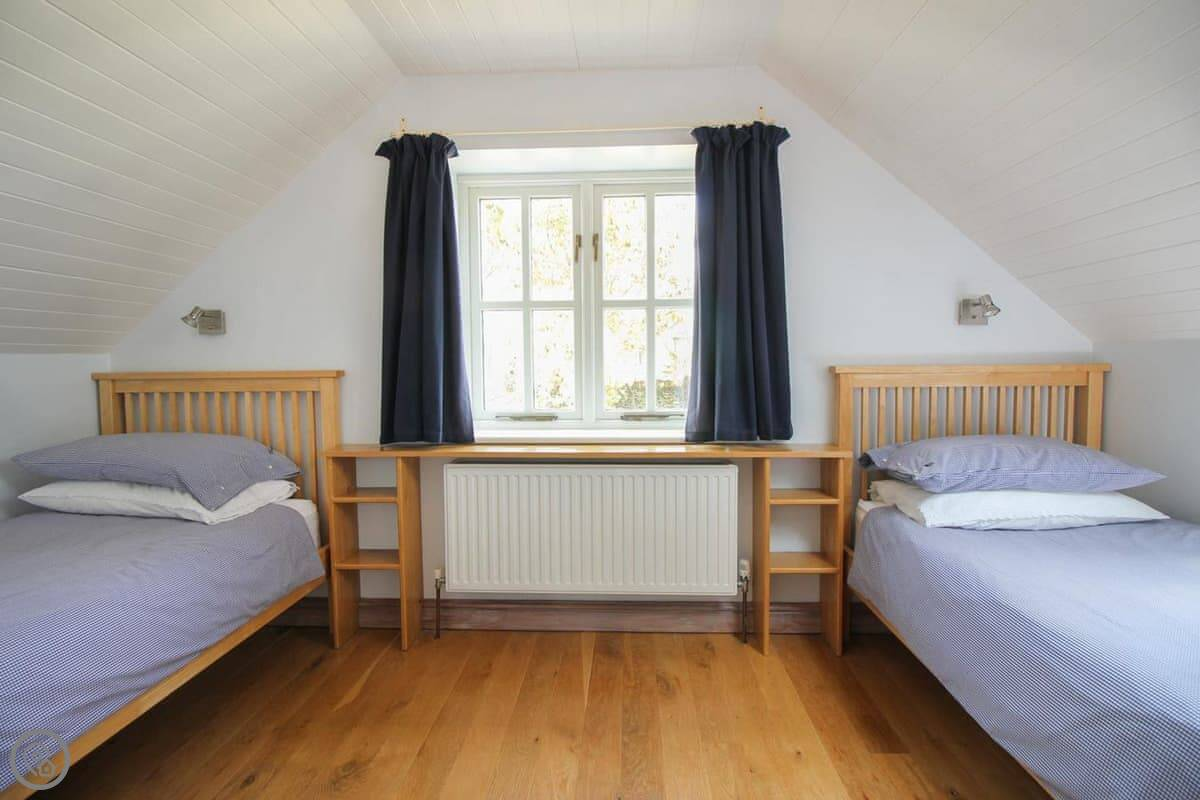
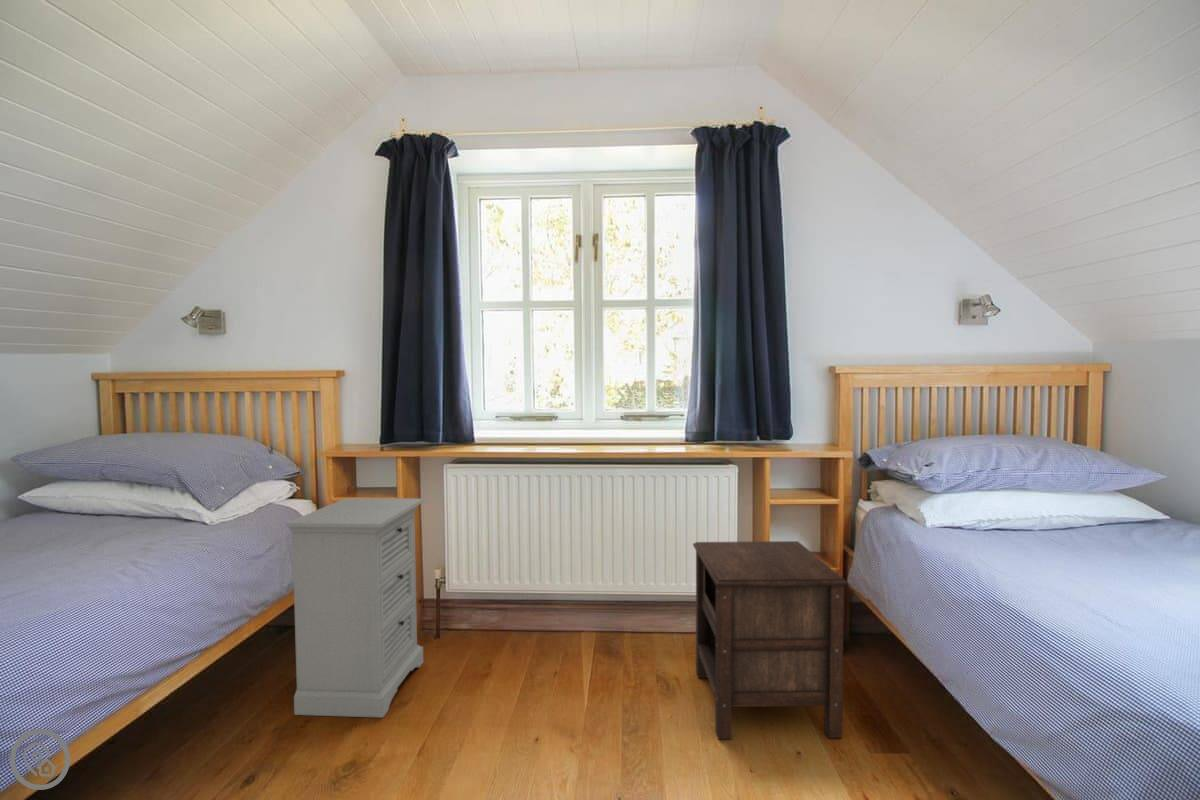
+ nightstand (761, 630)
+ nightstand (363, 598)
